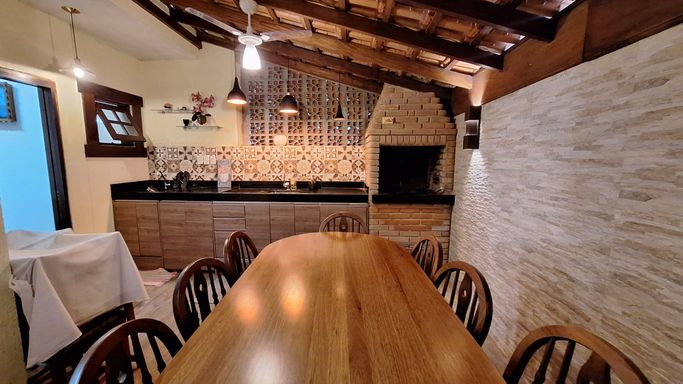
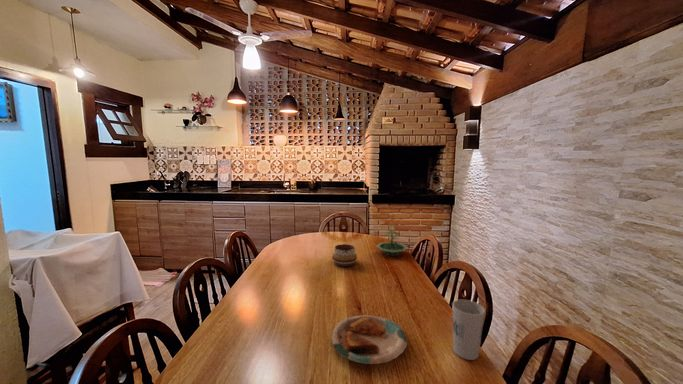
+ plate (368, 337)
+ cup (466, 329)
+ decorative bowl (344, 255)
+ terrarium (391, 230)
